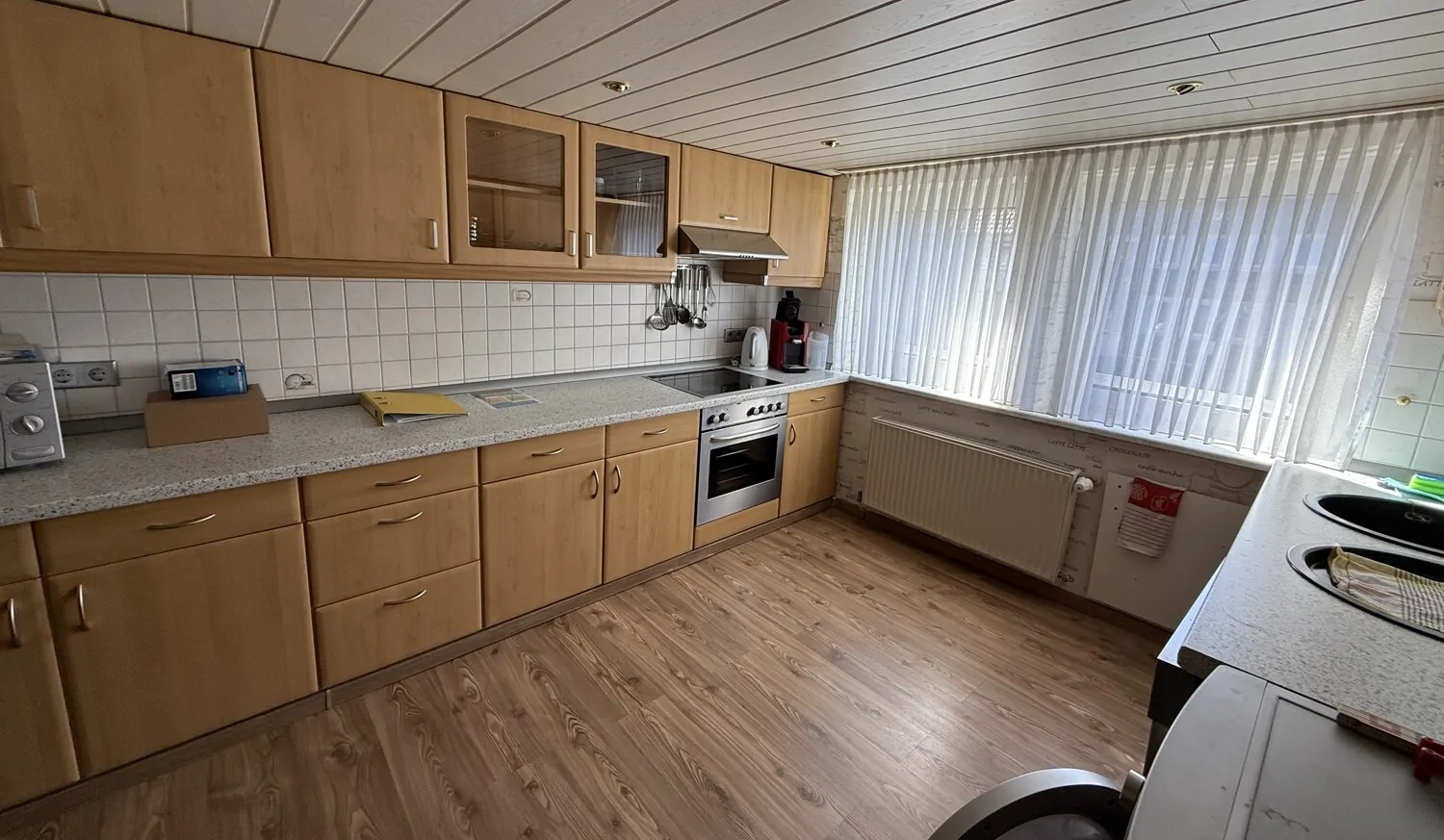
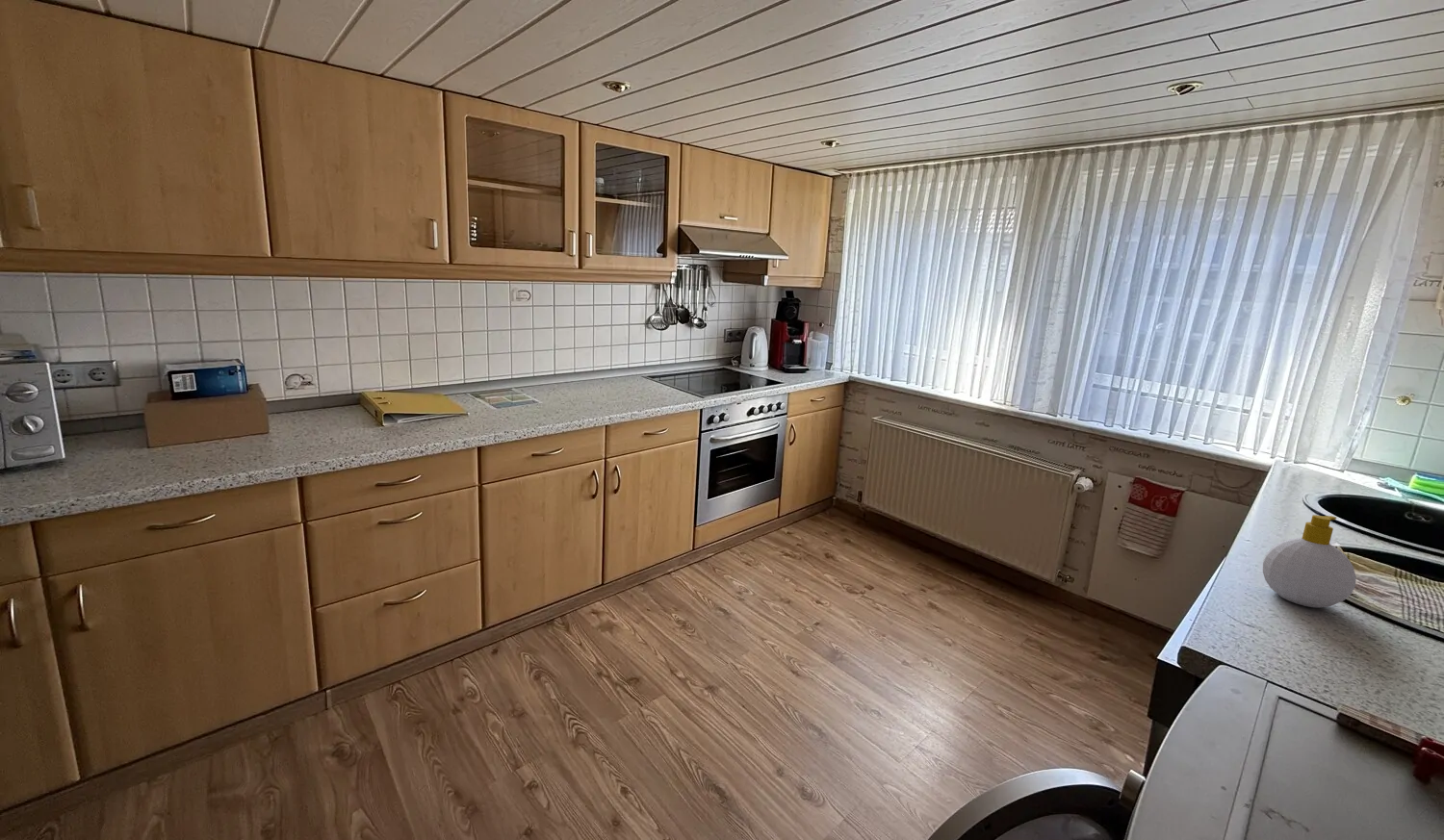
+ soap bottle (1310, 558)
